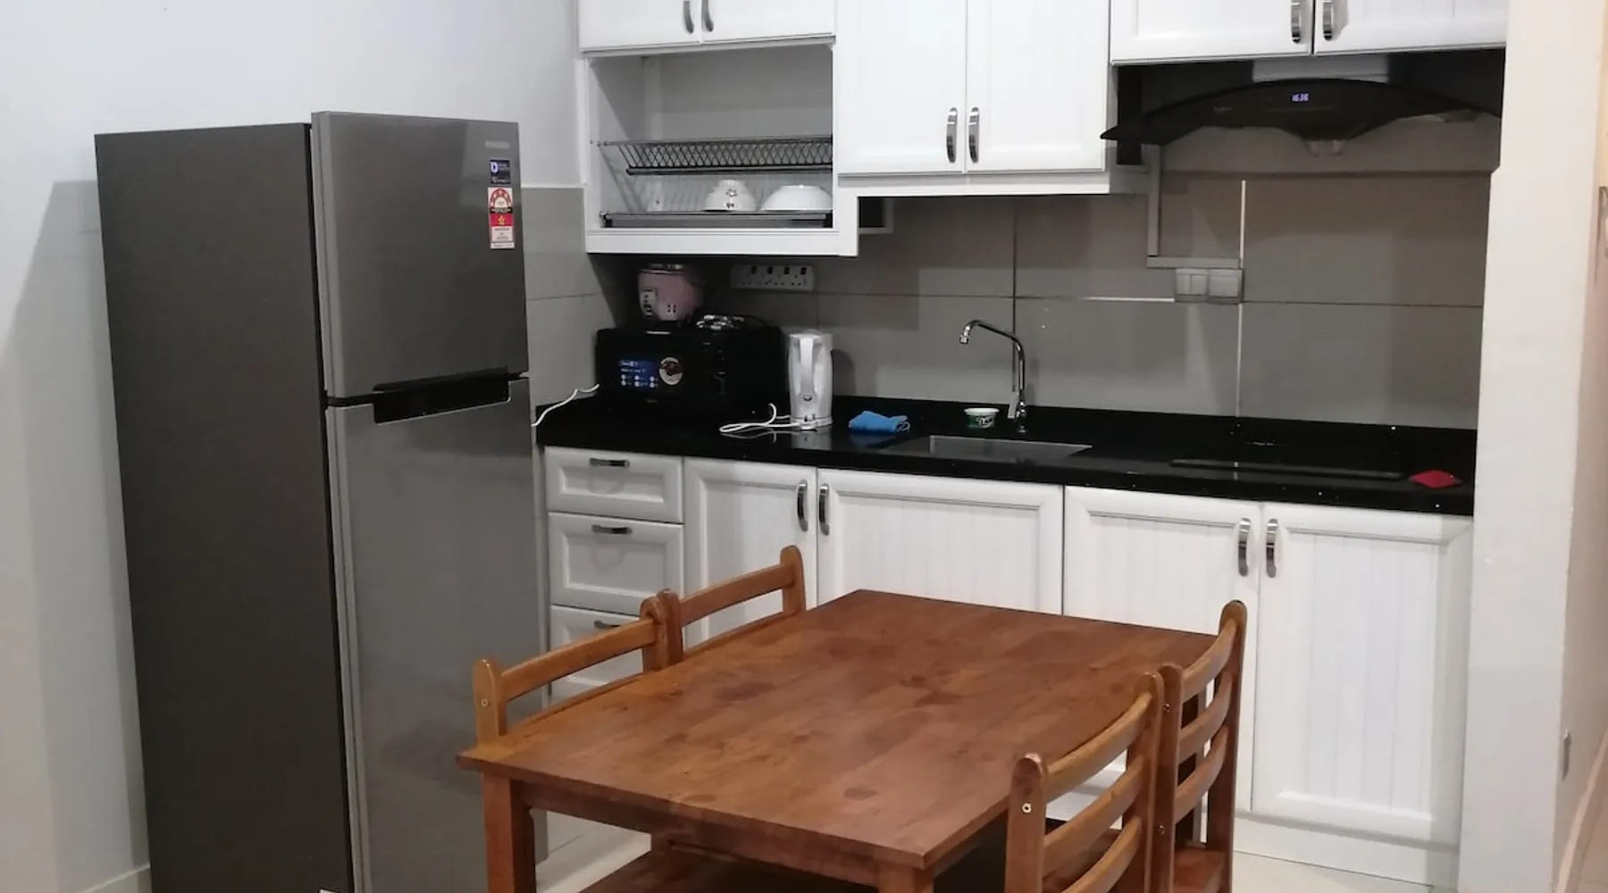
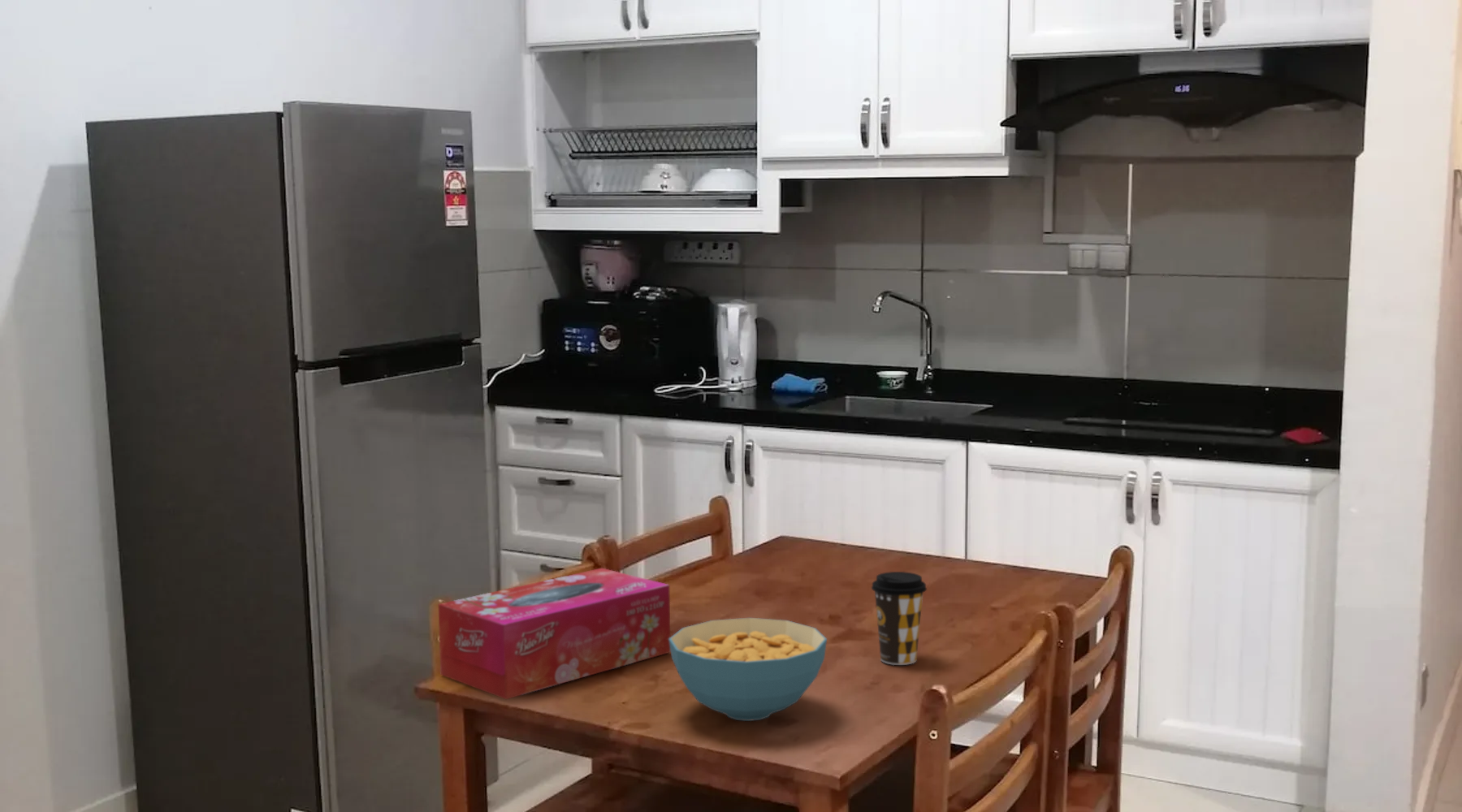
+ tissue box (557, 628)
+ coffee cup (898, 618)
+ cereal bowl (748, 676)
